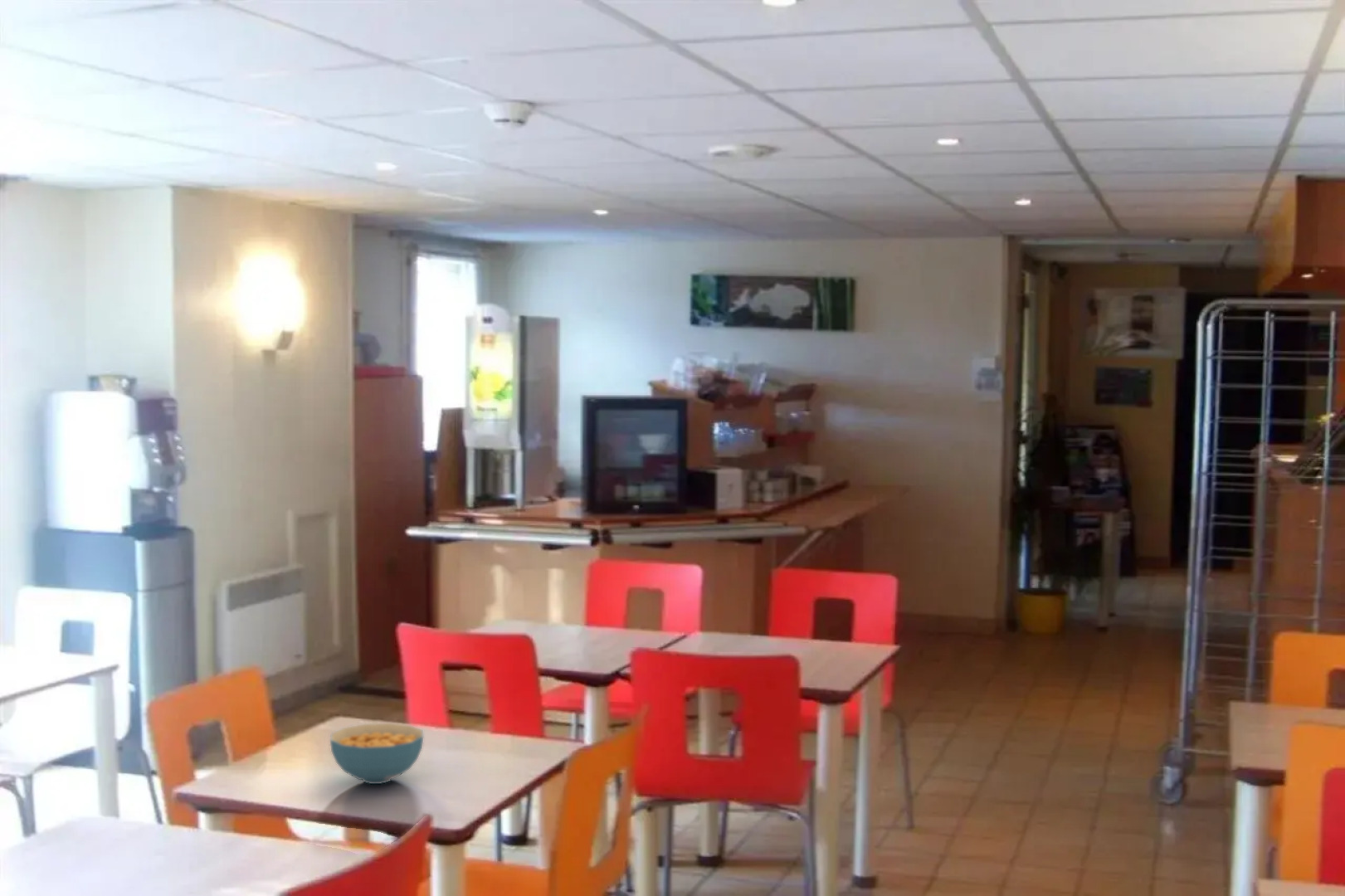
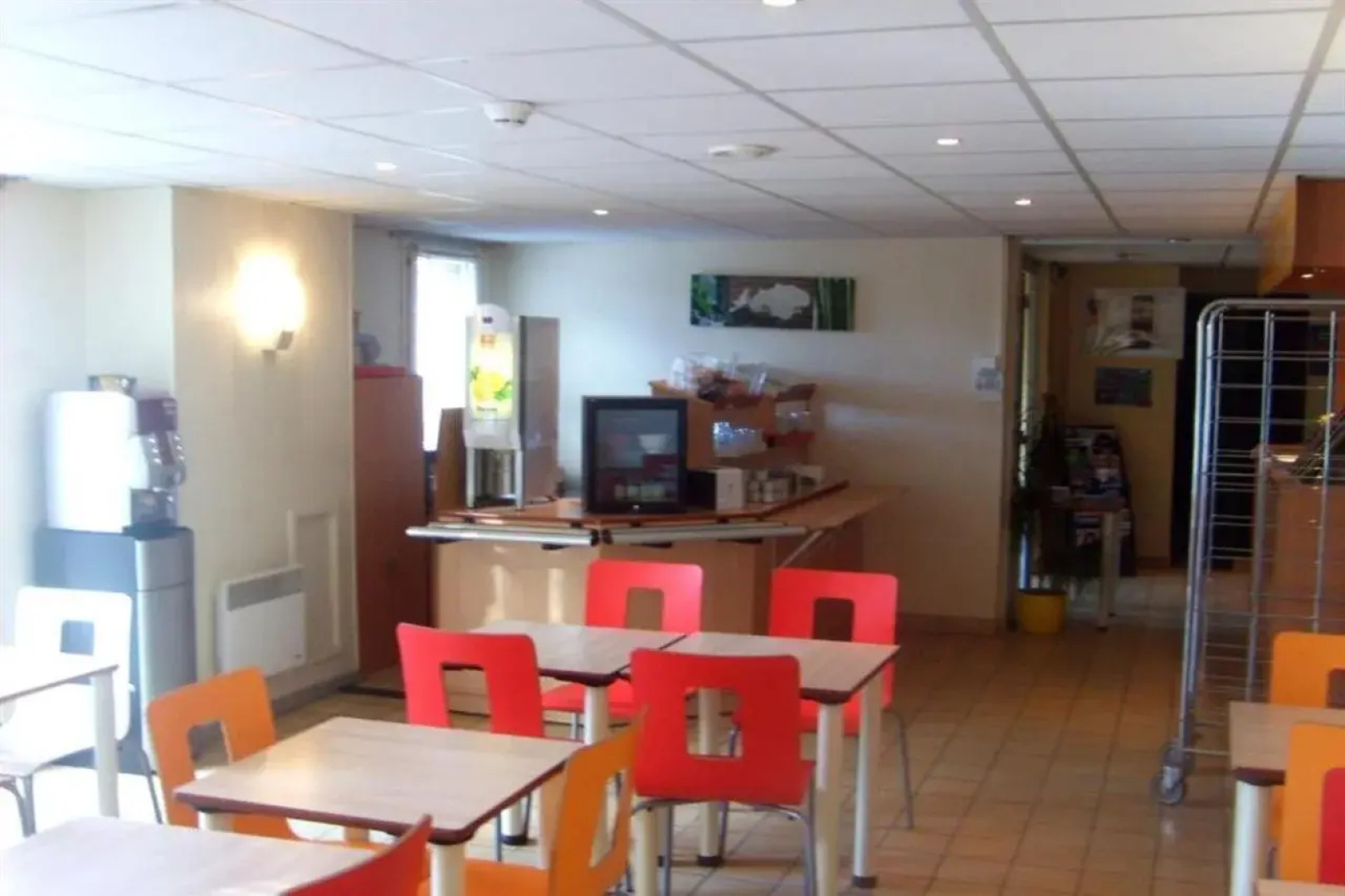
- cereal bowl (377, 757)
